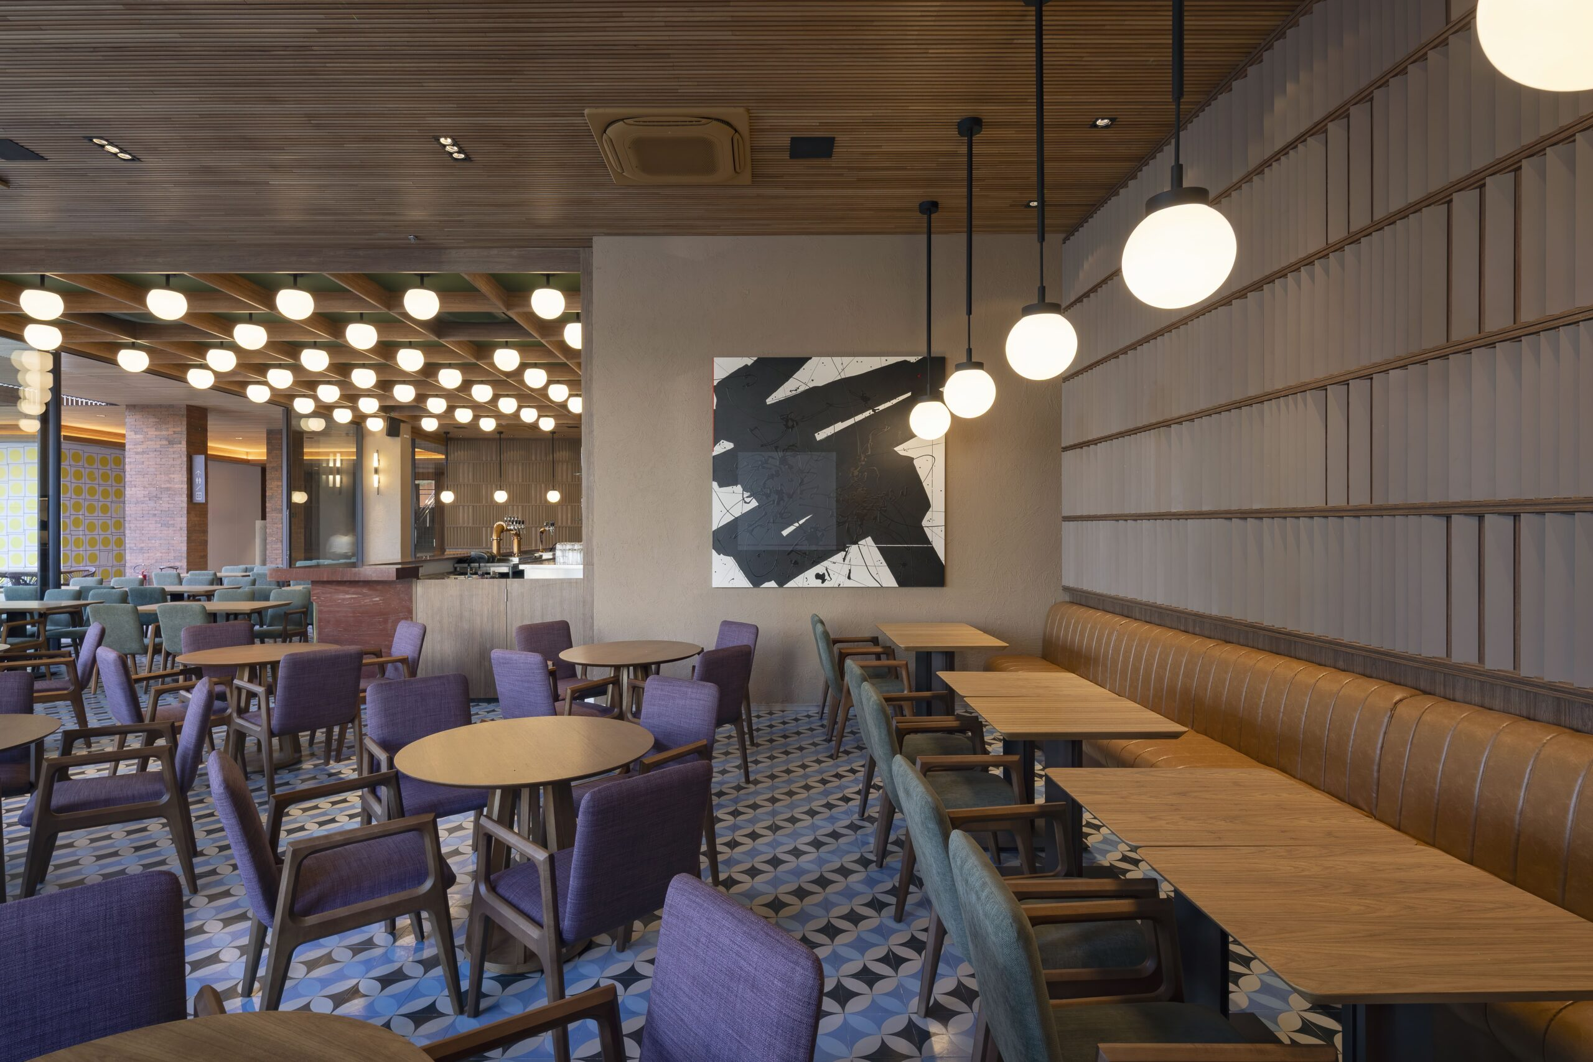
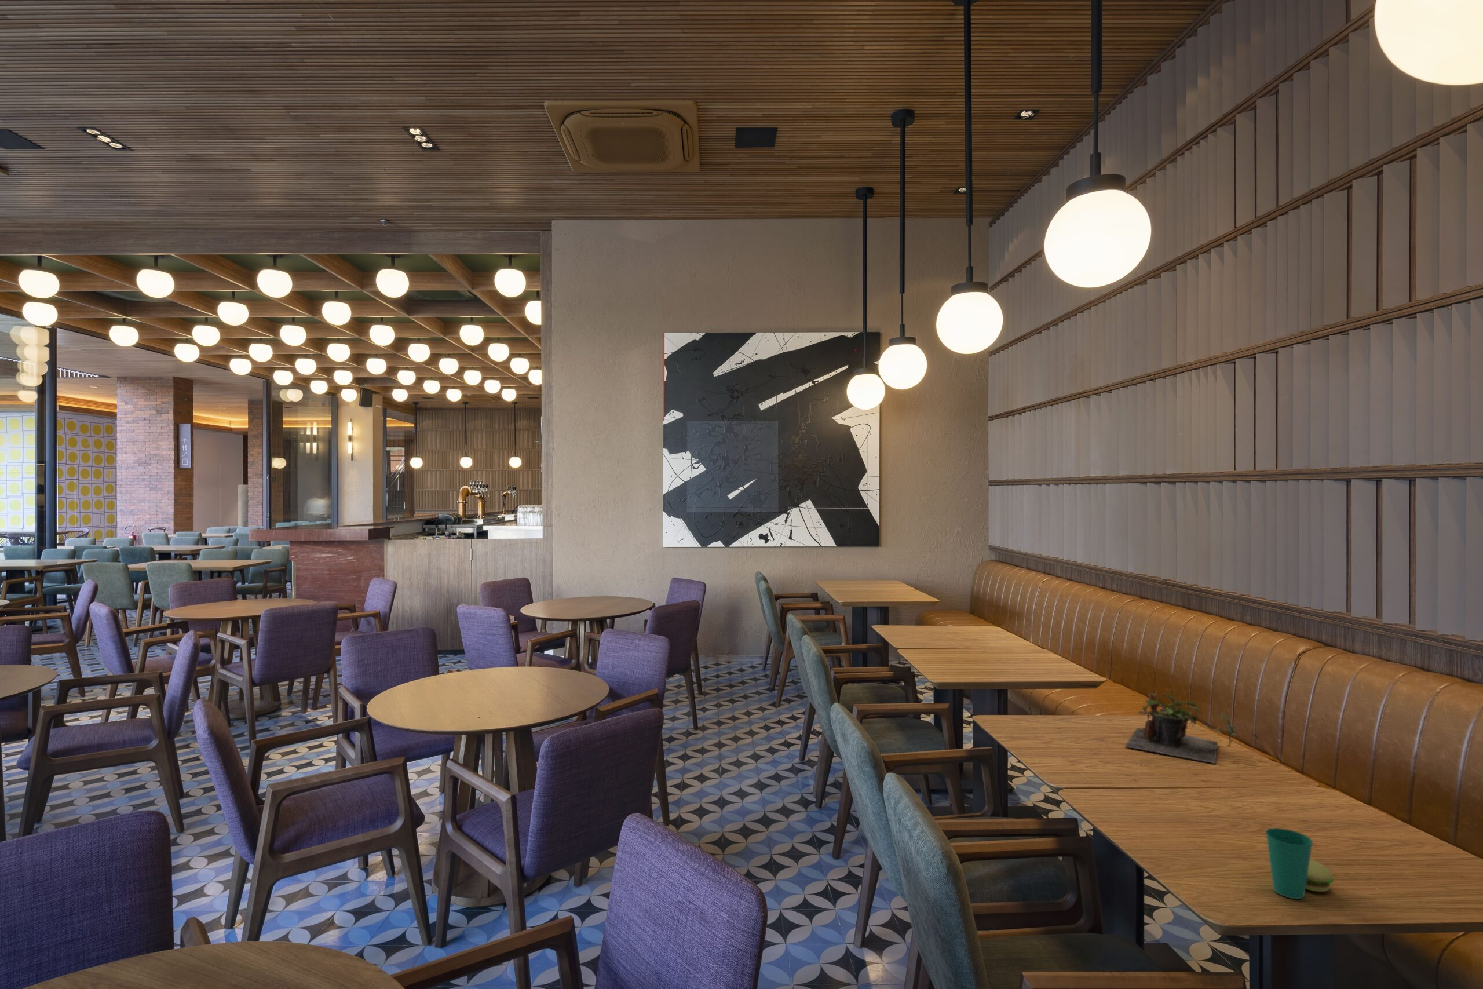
+ plant (1175, 720)
+ cup (1299, 860)
